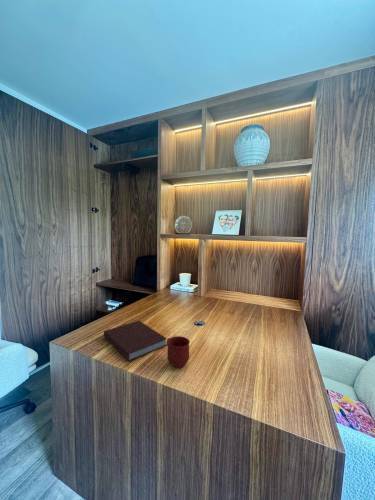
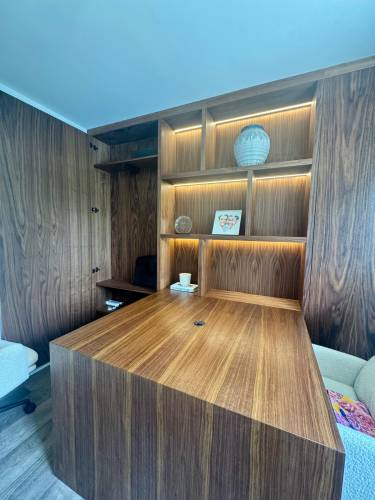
- mug (175, 350)
- notebook (134, 337)
